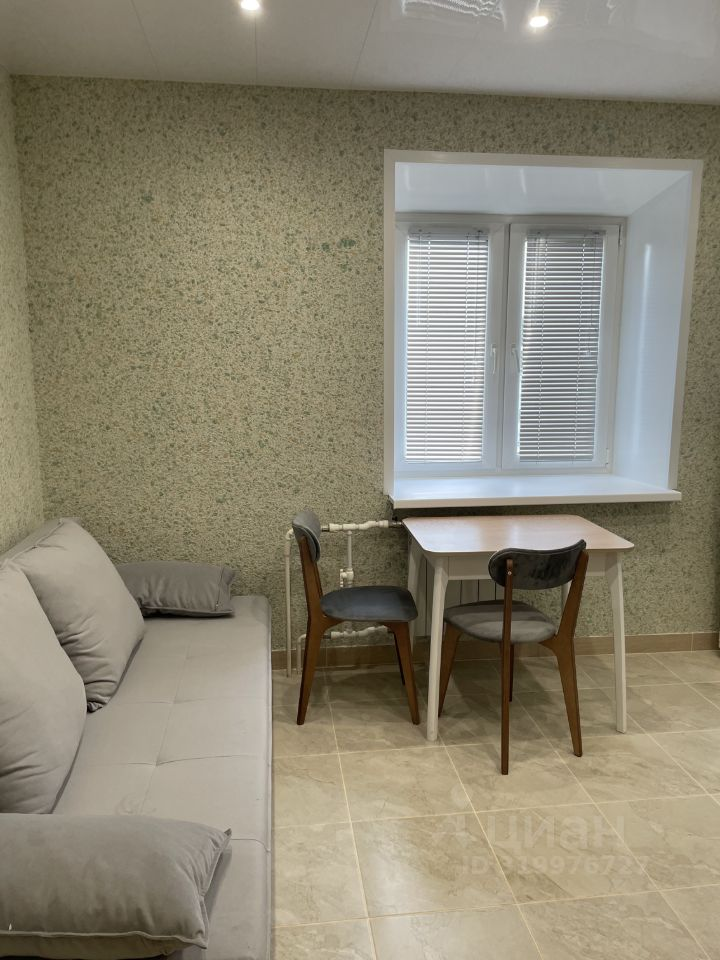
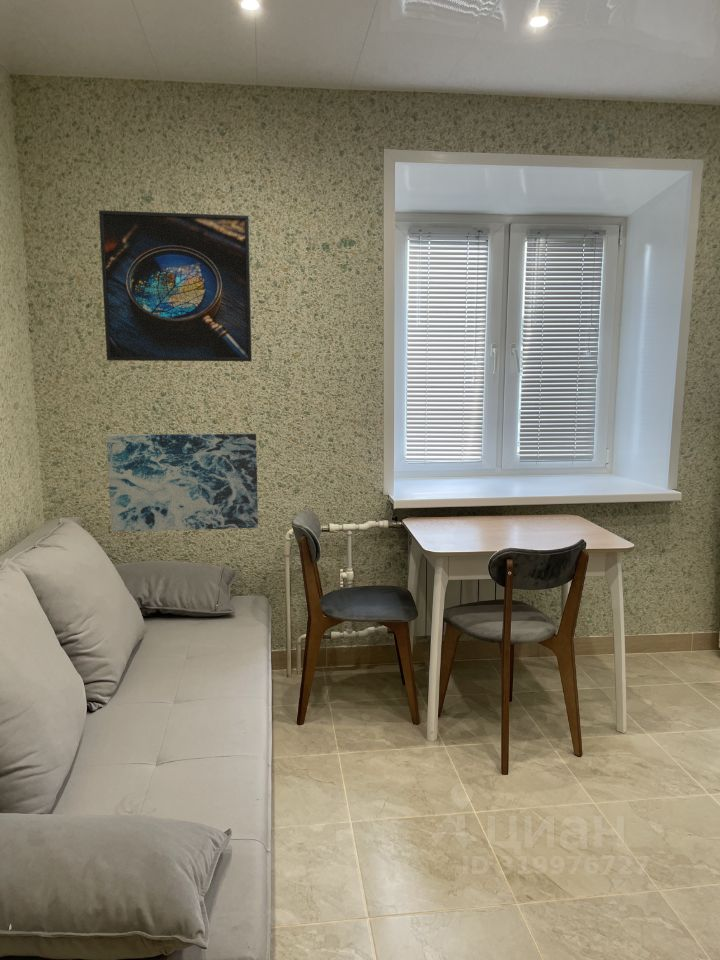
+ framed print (177, 288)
+ wall art (184, 482)
